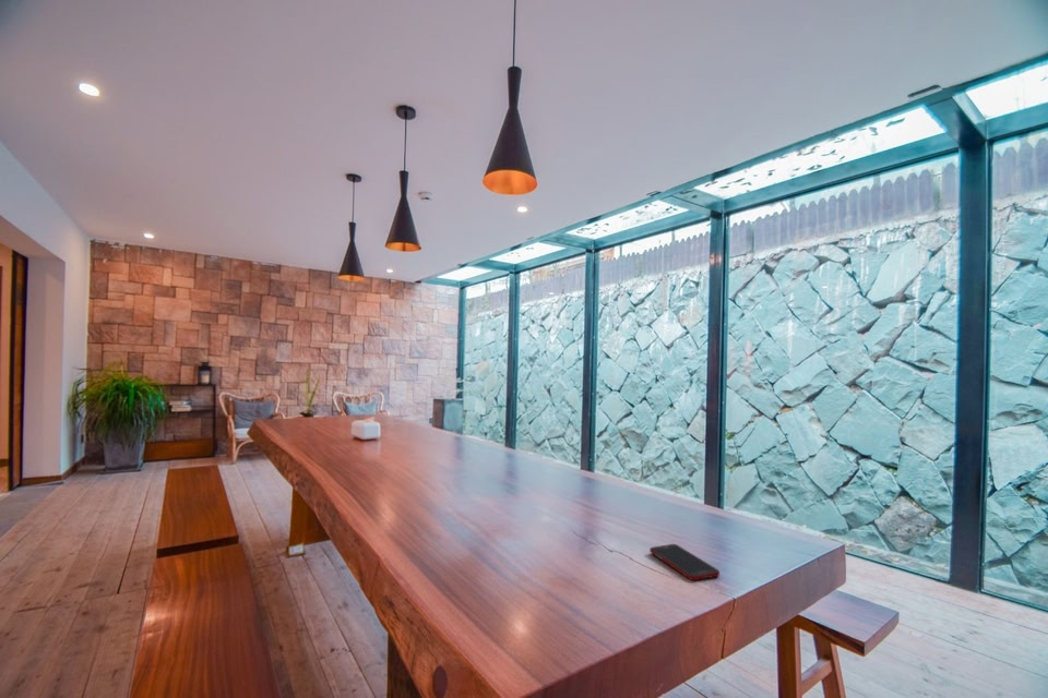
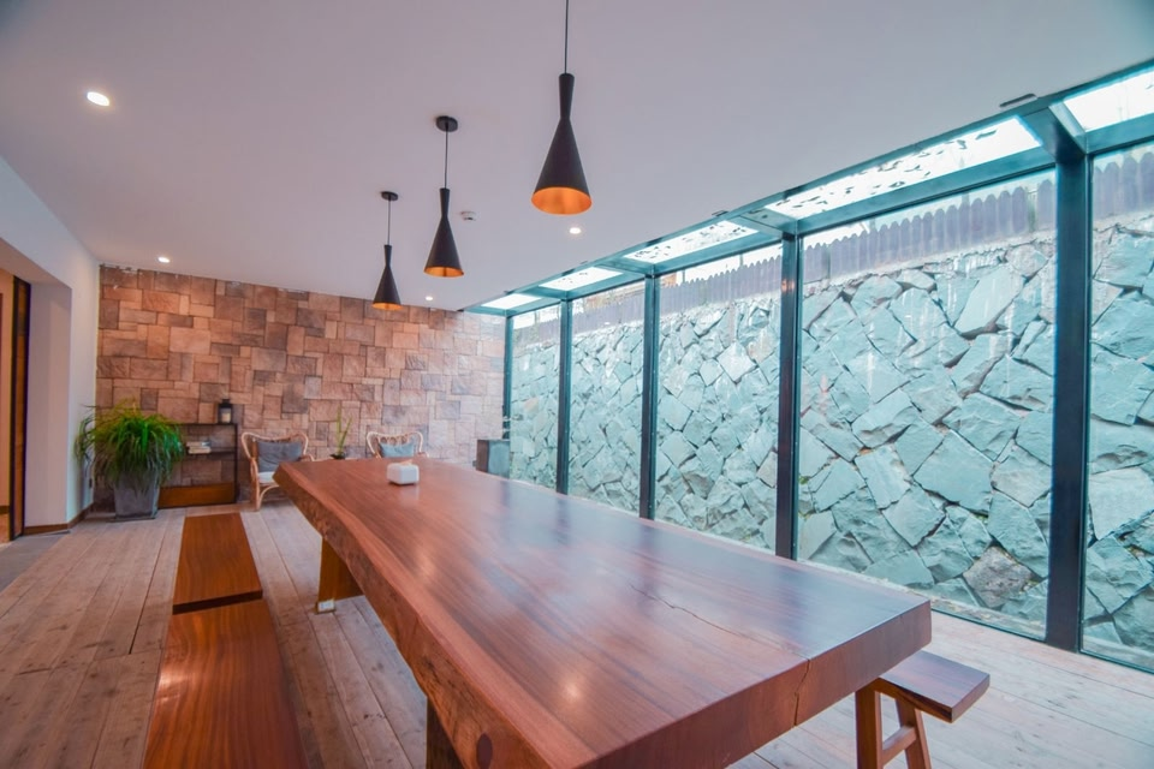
- cell phone (682, 561)
